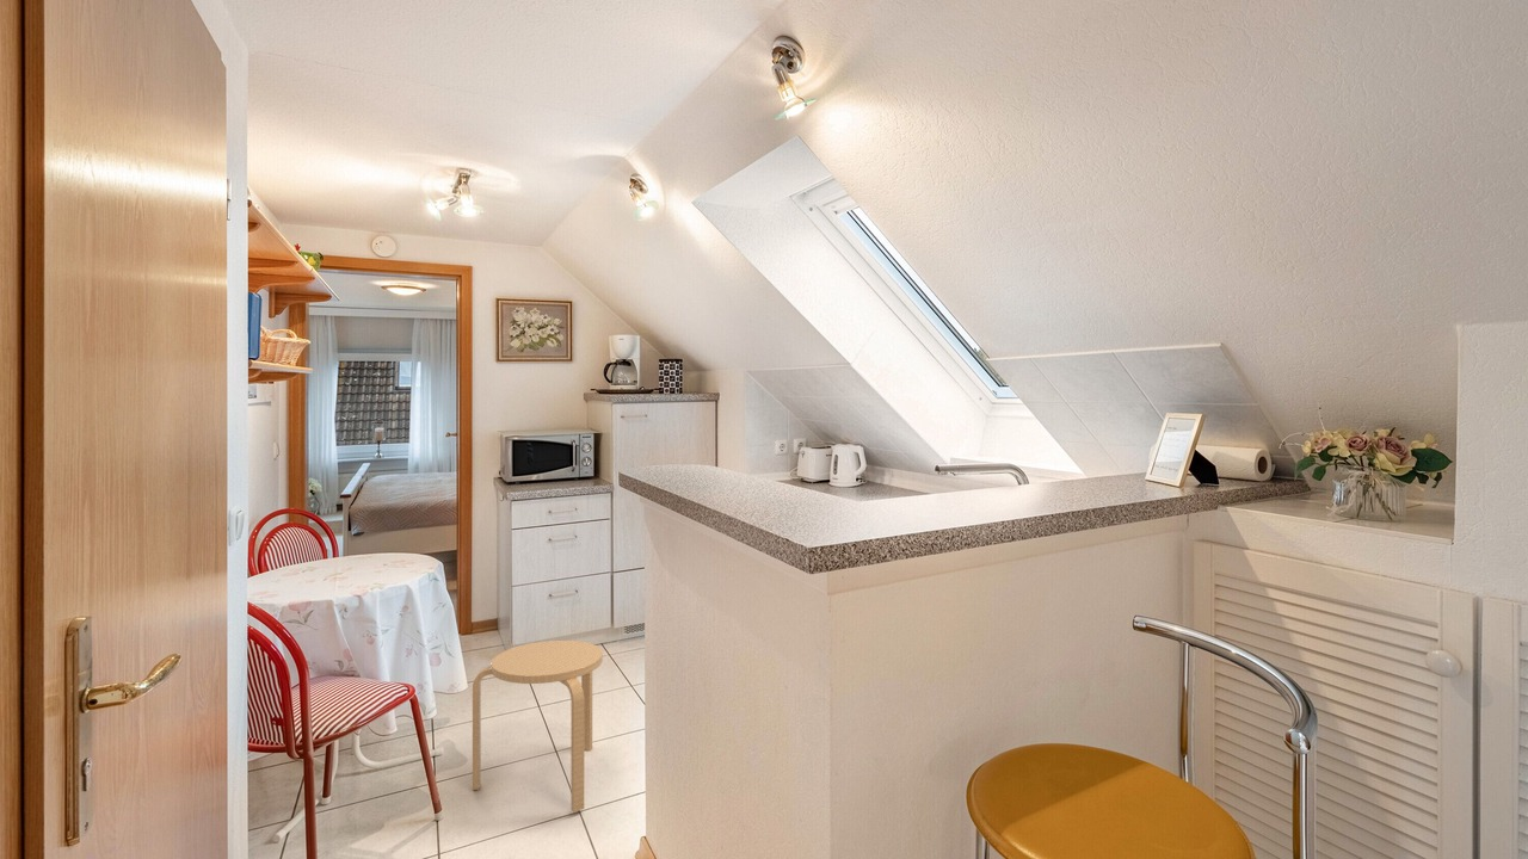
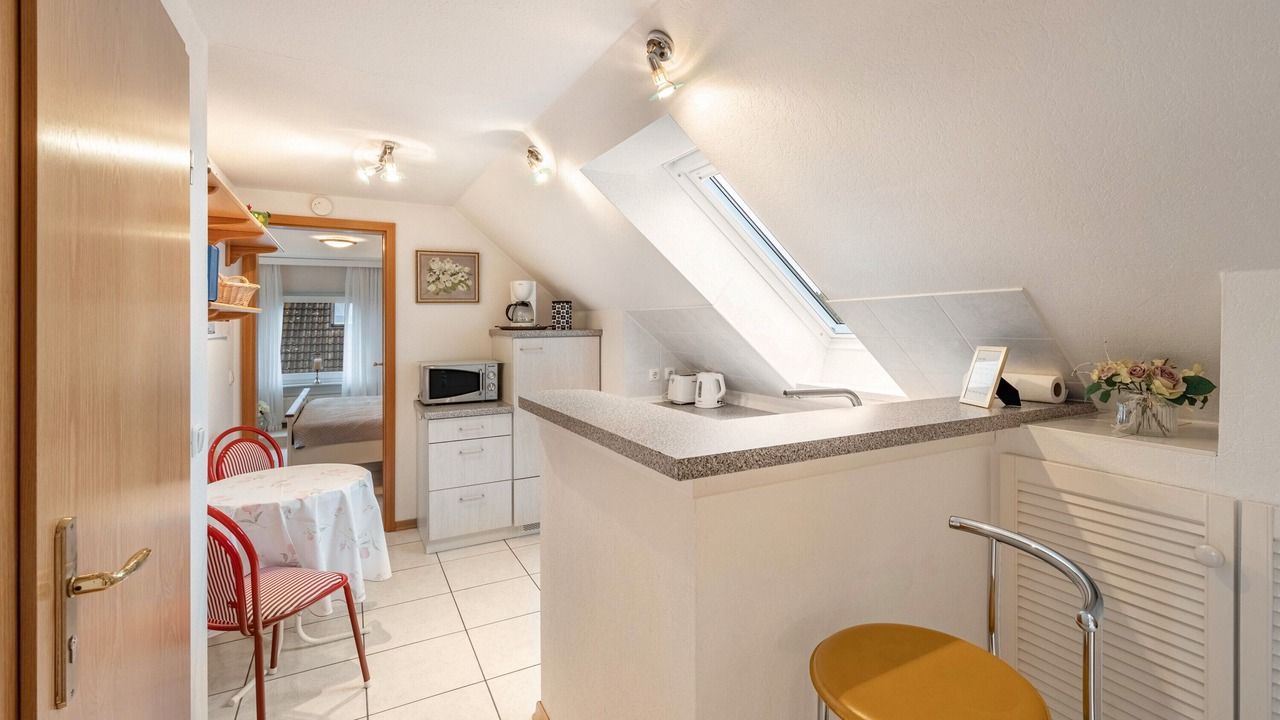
- stool (572, 715)
